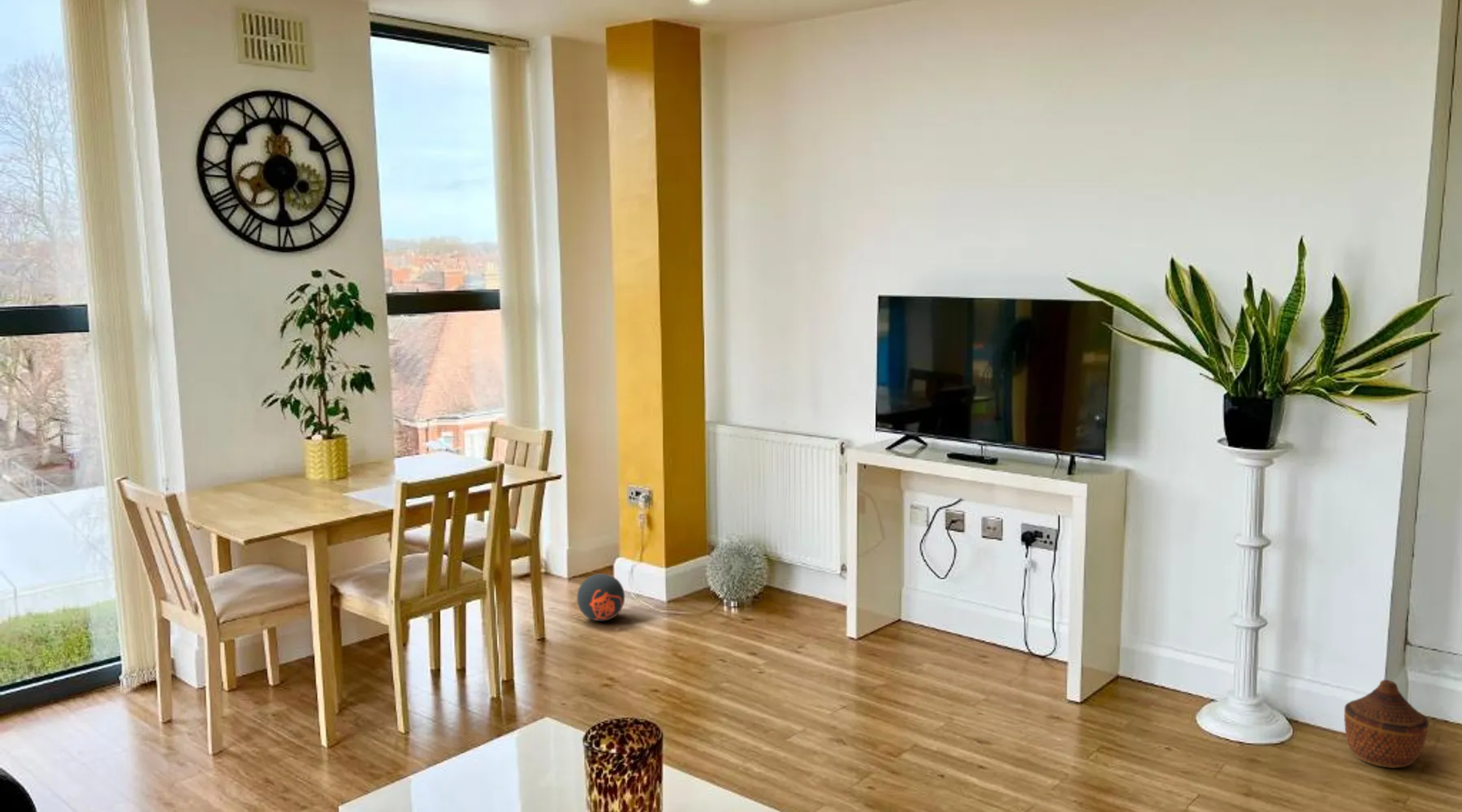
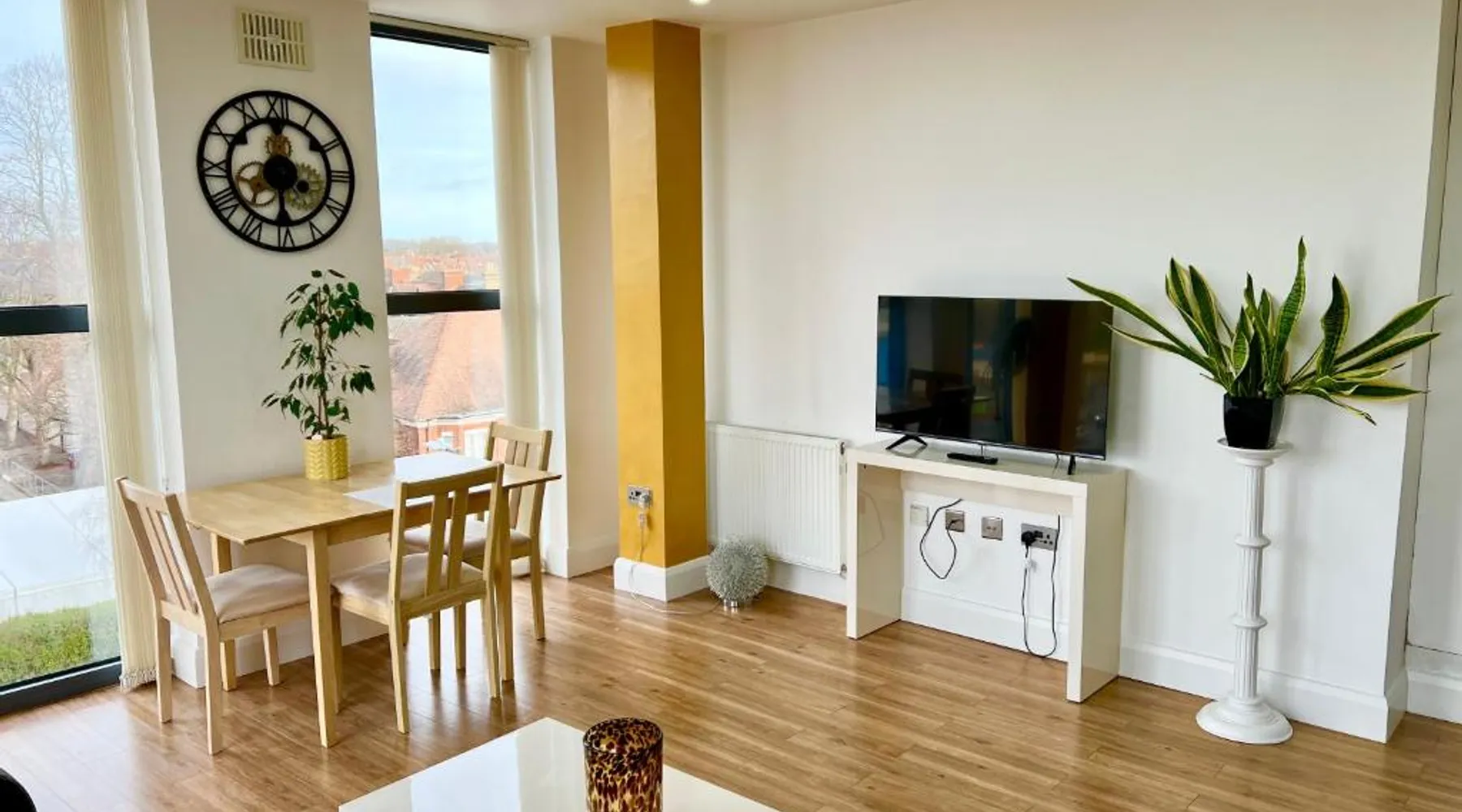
- woven basket (1386, 719)
- decorative ball (600, 597)
